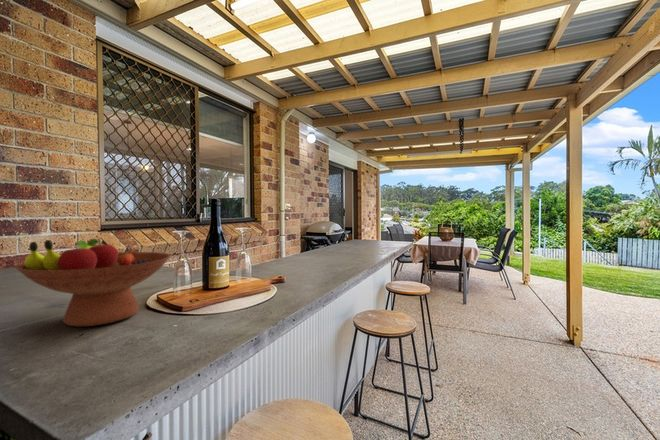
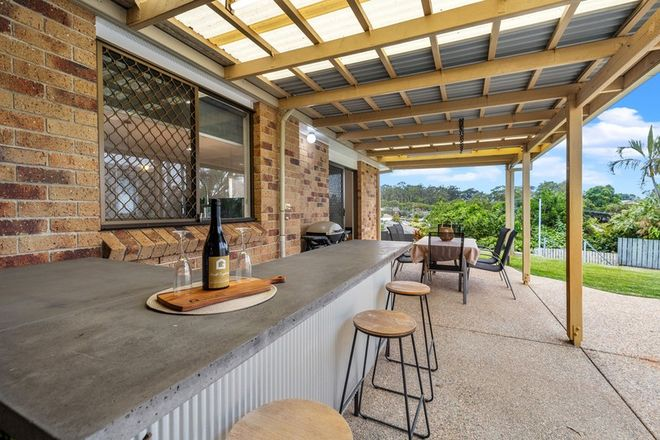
- fruit bowl (102, 276)
